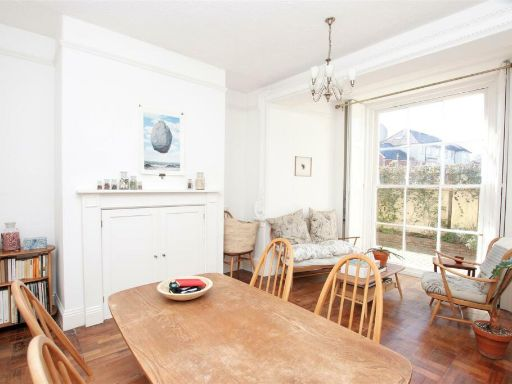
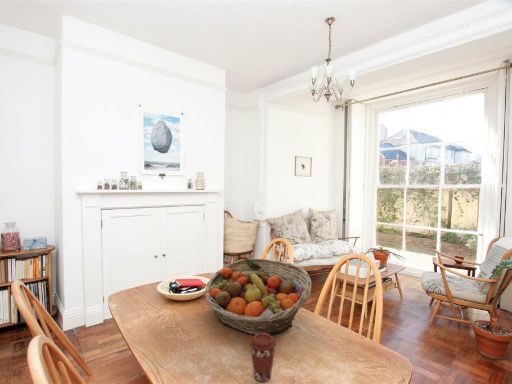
+ fruit basket (256, 292)
+ coffee cup (262, 357)
